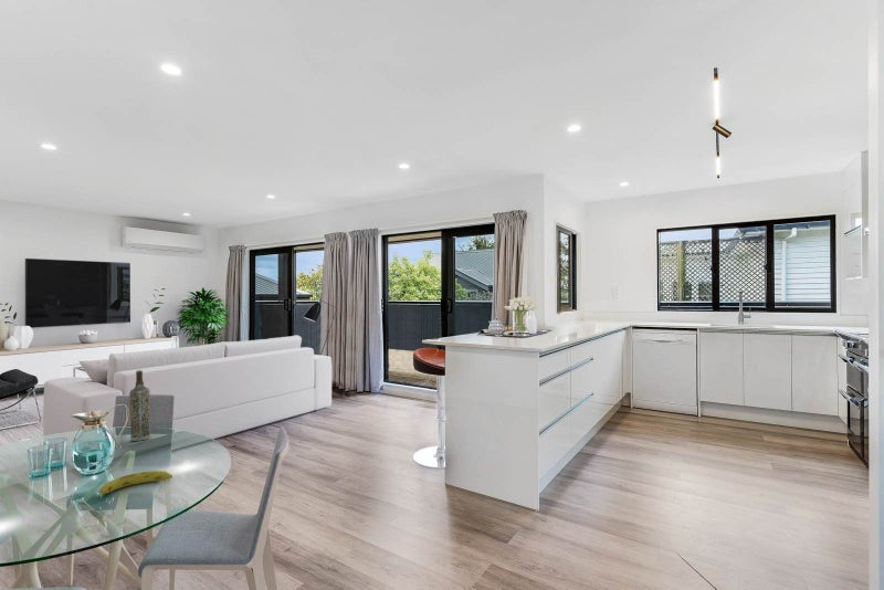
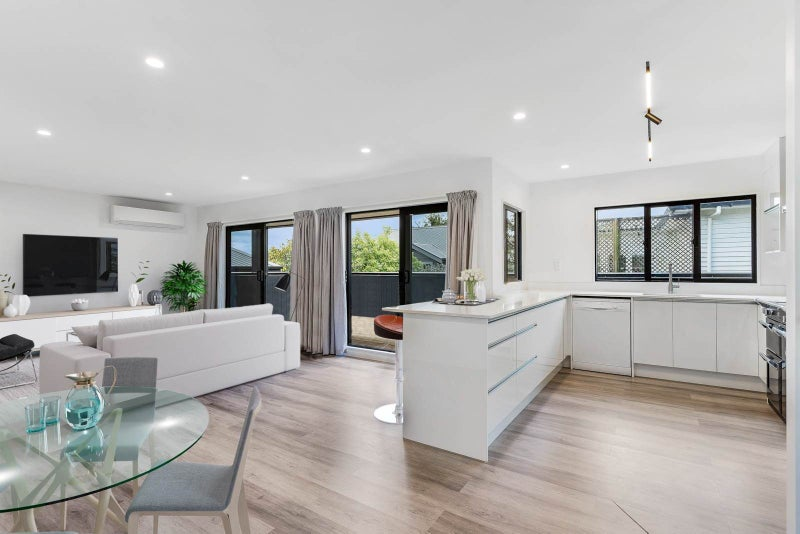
- fruit (137, 482)
- bottle (139, 404)
